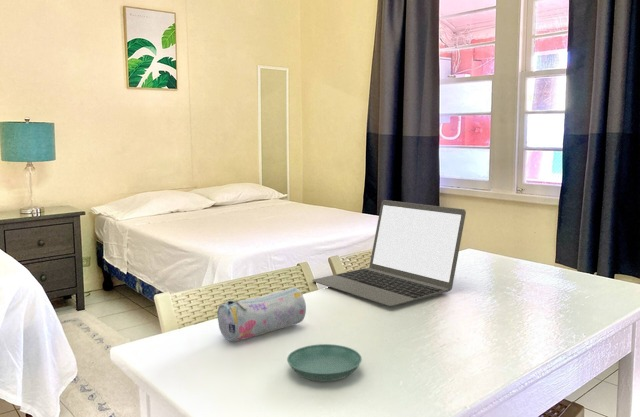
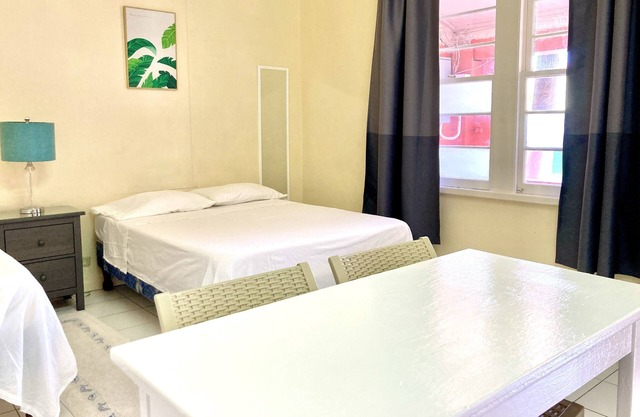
- laptop (386, 247)
- pencil case (262, 312)
- saucer (324, 363)
